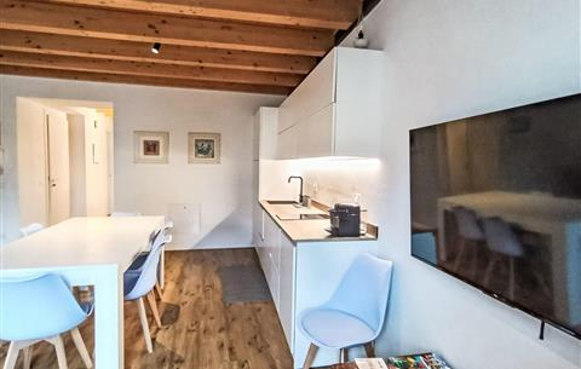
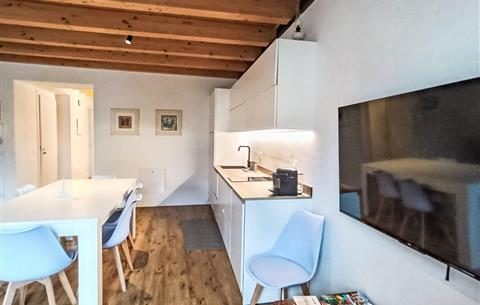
+ candle holder (63, 187)
